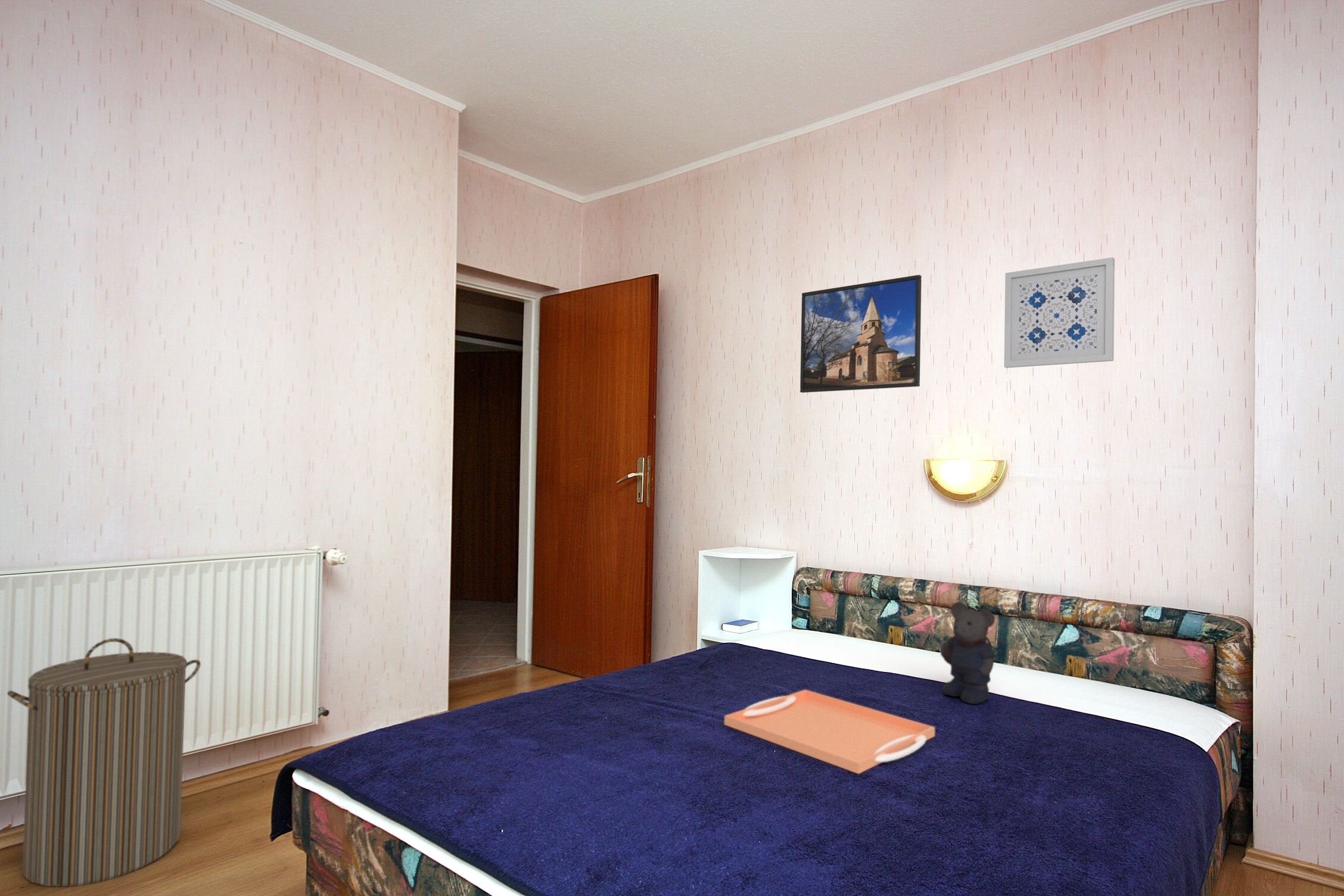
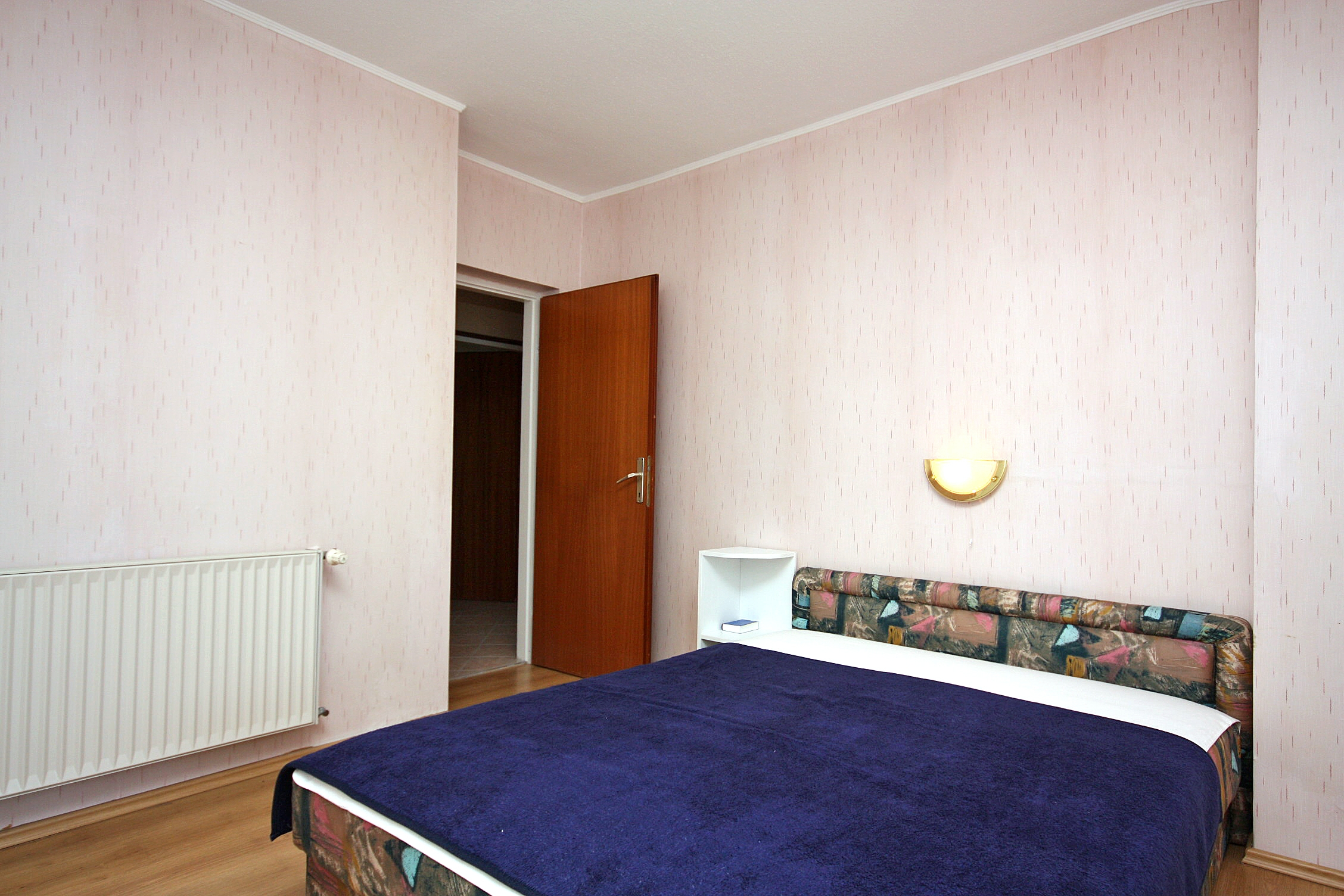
- wall art (1057, 315)
- serving tray (828, 726)
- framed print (857, 337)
- laundry hamper (109, 745)
- bear (965, 646)
